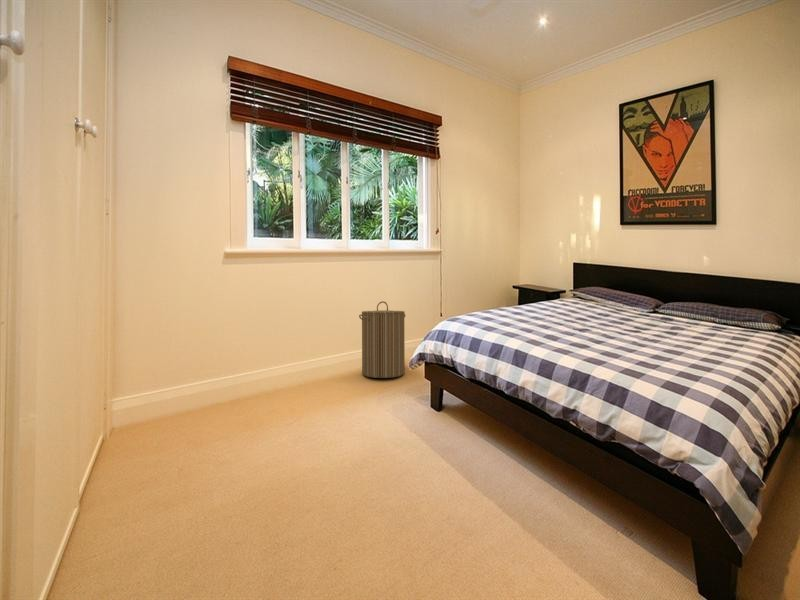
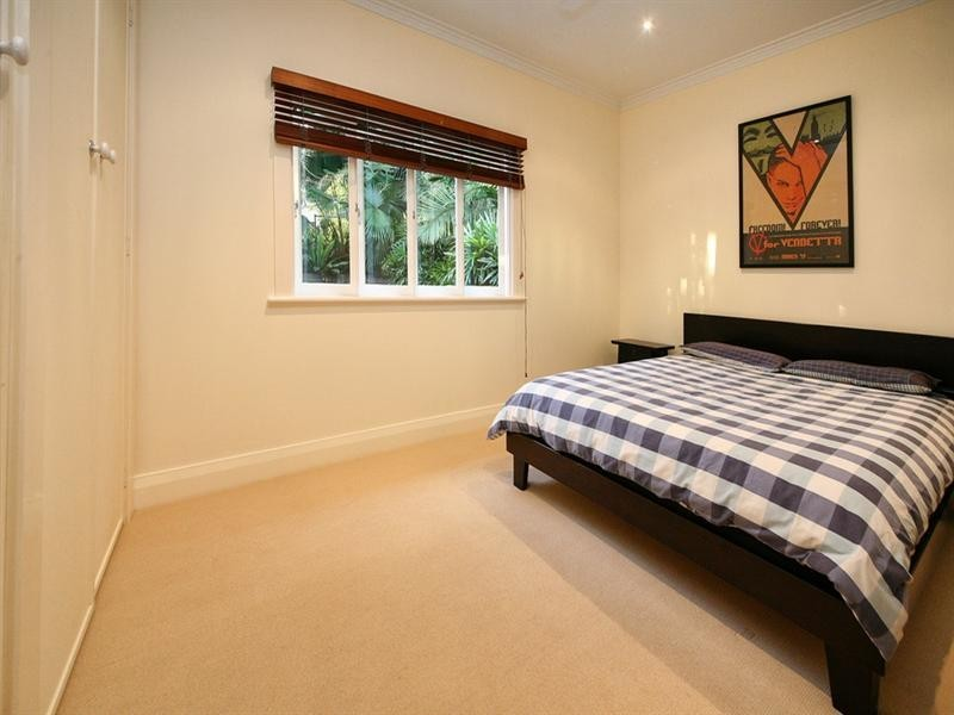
- laundry hamper (383, 337)
